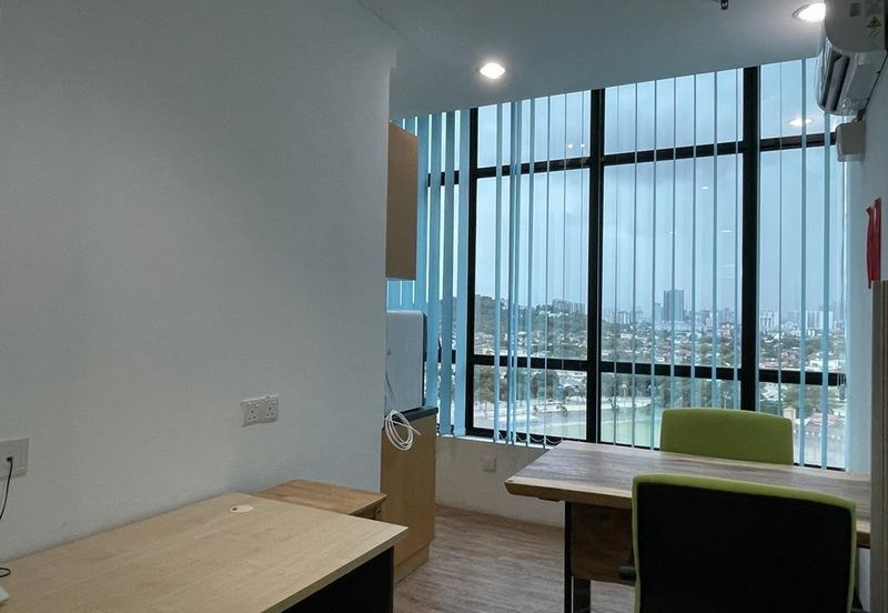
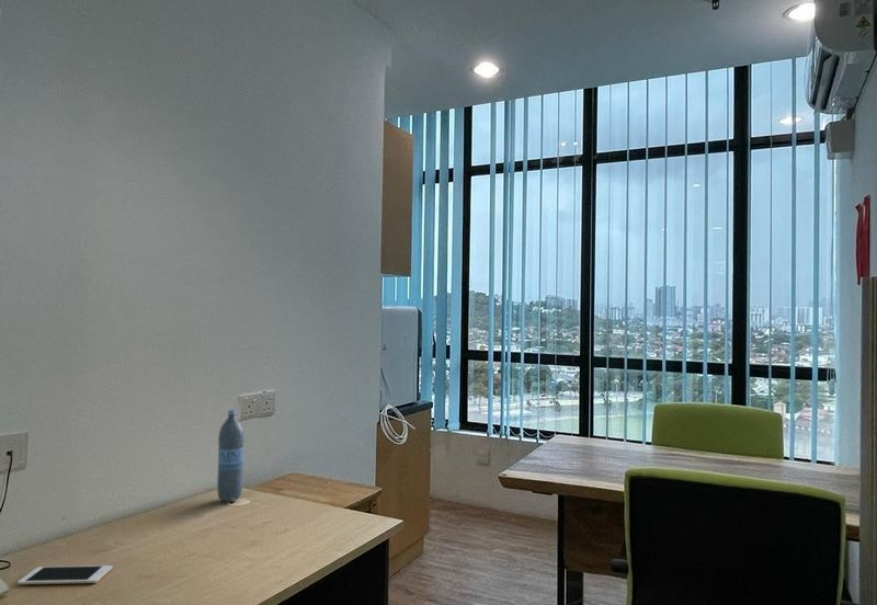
+ water bottle (230, 455)
+ cell phone (66, 574)
